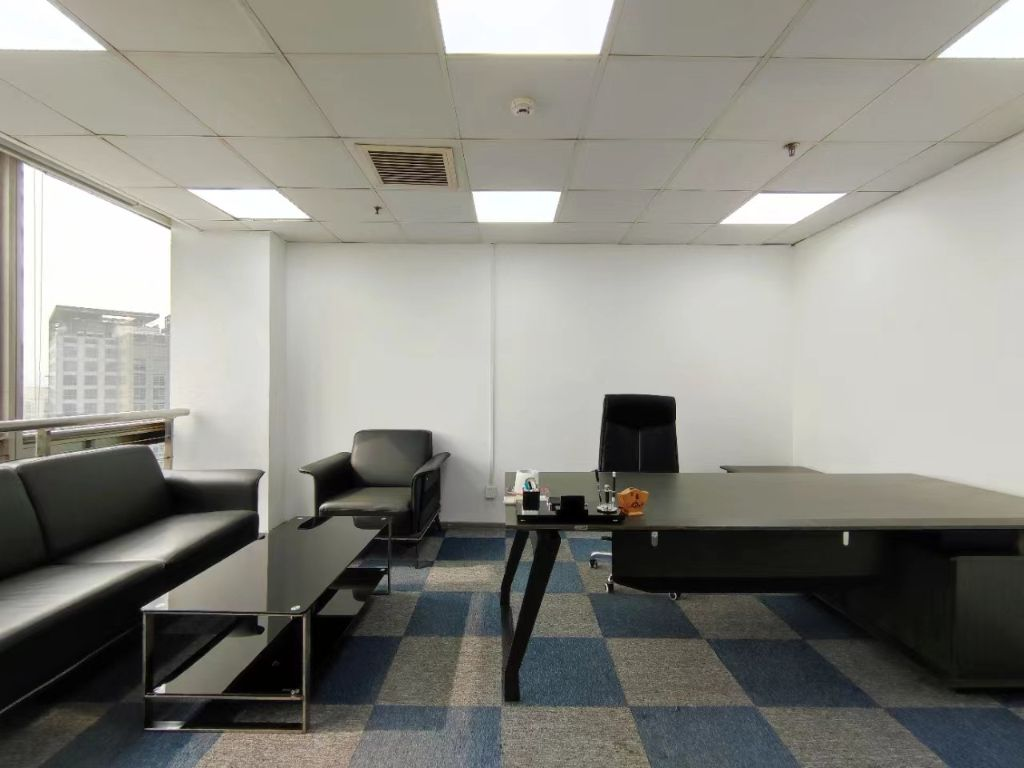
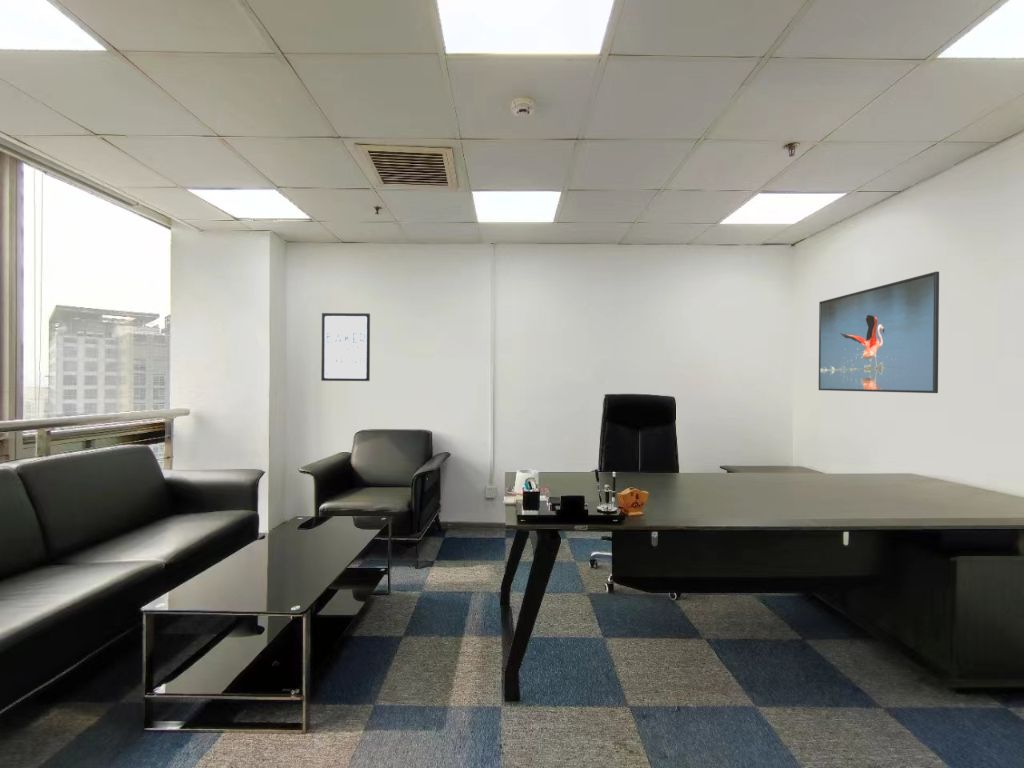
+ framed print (869, 340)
+ wall art (345, 347)
